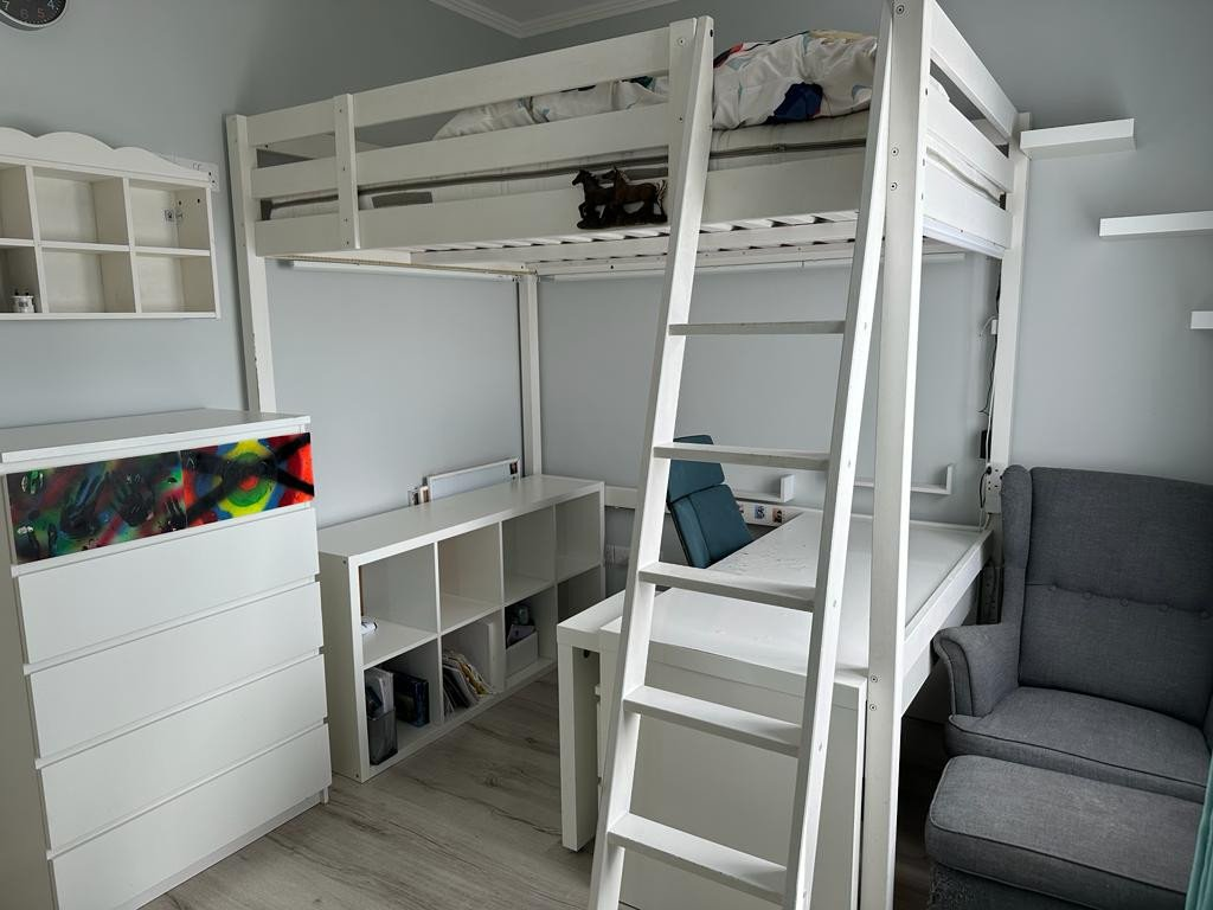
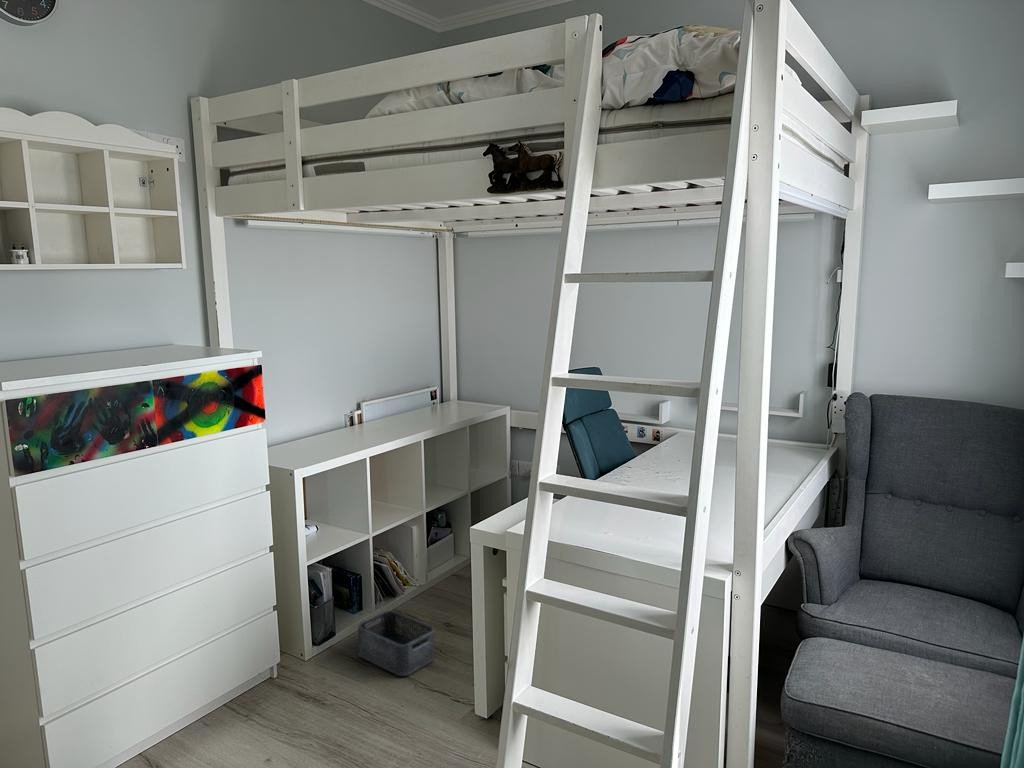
+ storage bin (396, 642)
